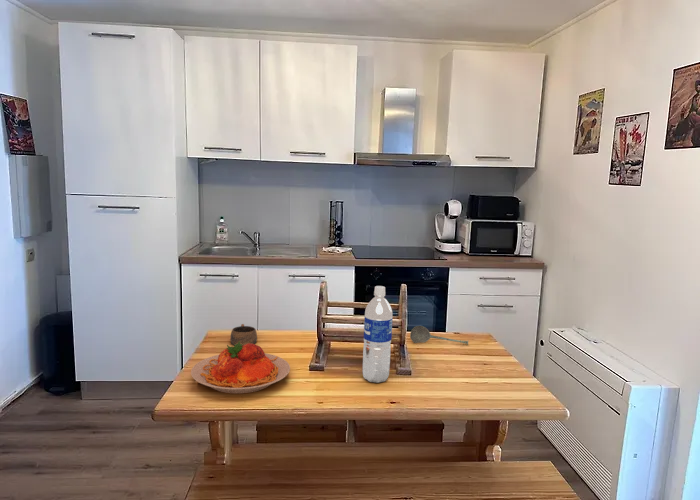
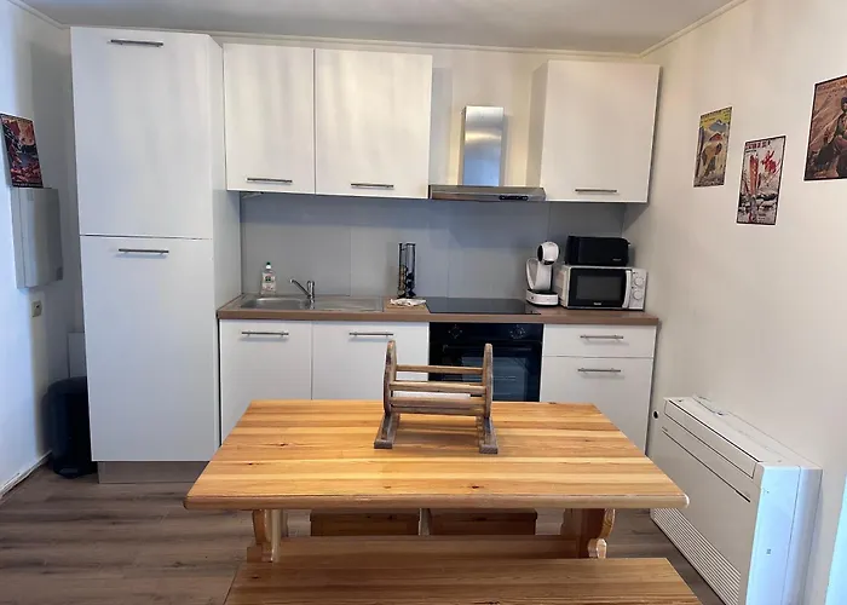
- plate (241, 363)
- soupspoon (437, 336)
- cup (244, 334)
- water bottle (377, 333)
